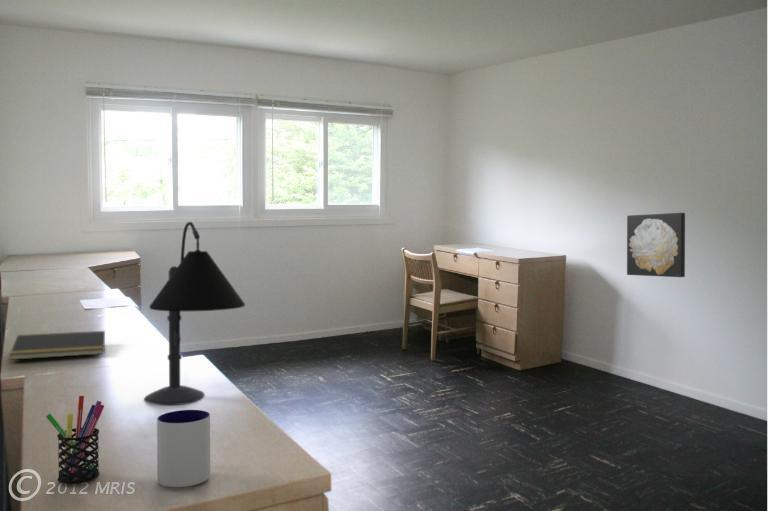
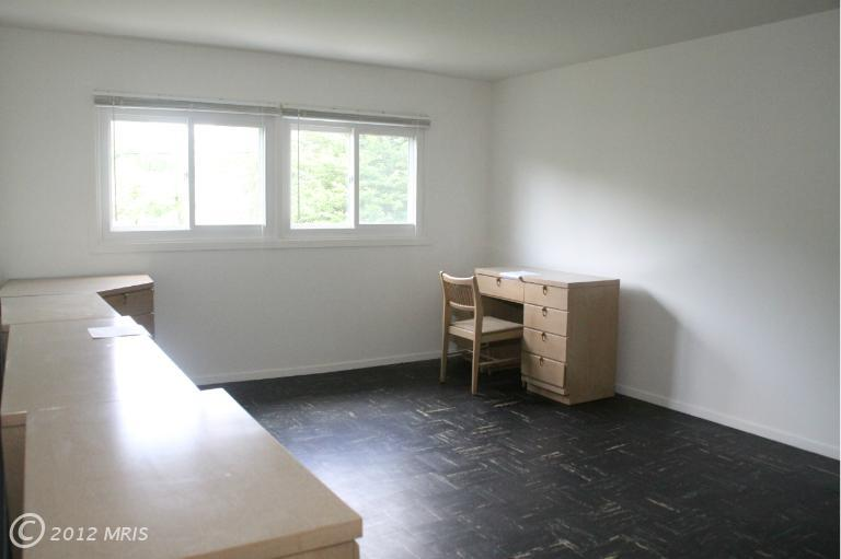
- wall art (655, 245)
- mug (183, 443)
- notepad (60, 344)
- desk lamp (186, 310)
- pen holder (74, 438)
